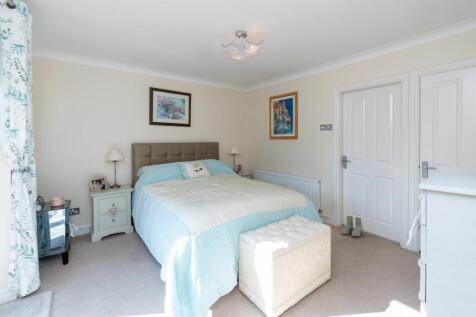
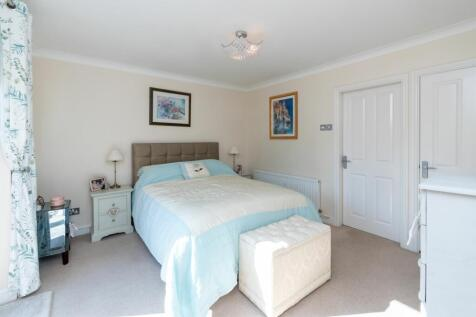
- boots (352, 225)
